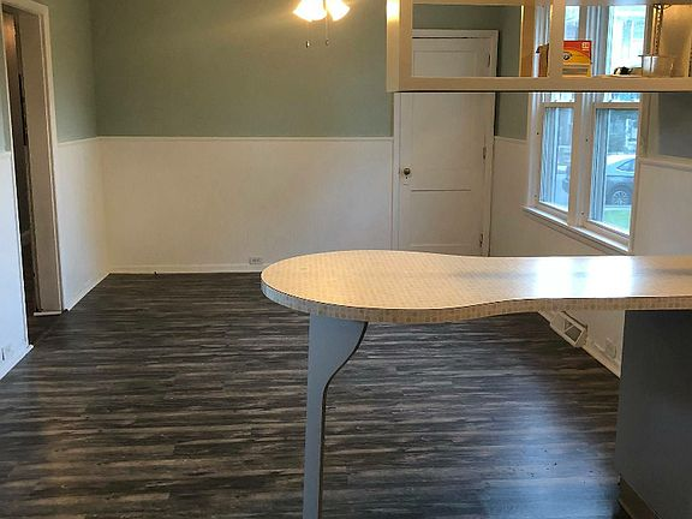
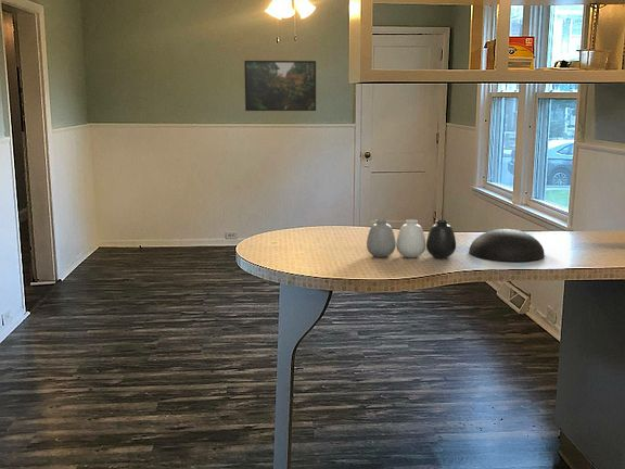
+ vase (410, 238)
+ bowl (507, 241)
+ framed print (280, 86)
